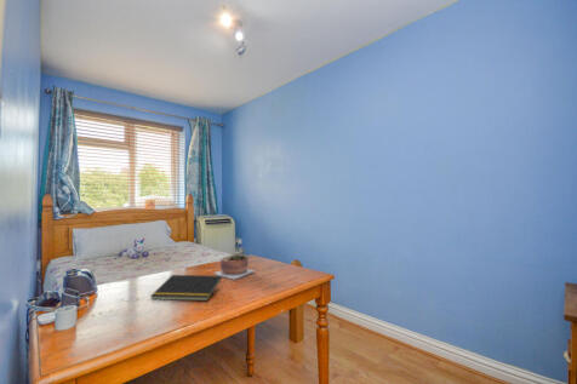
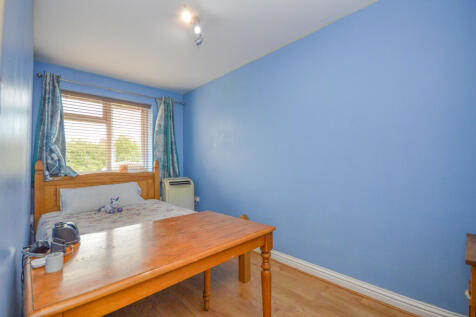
- notepad (188, 286)
- succulent plant (234, 260)
